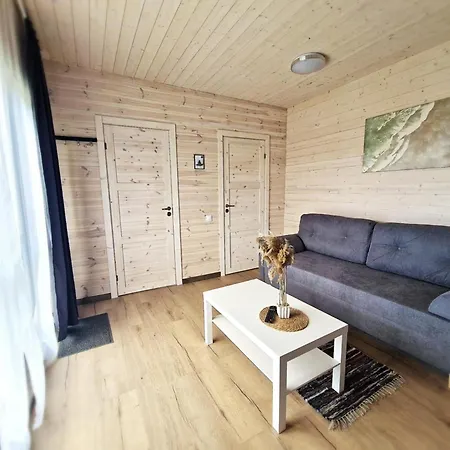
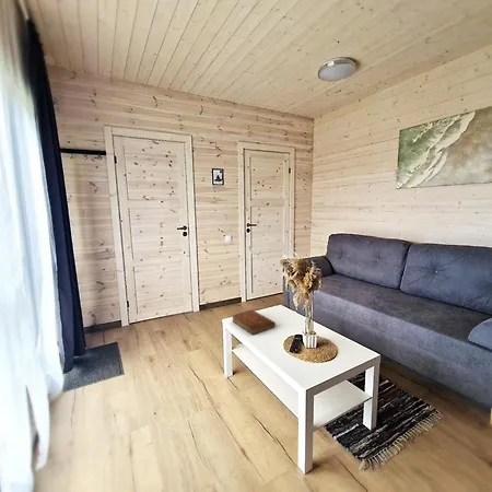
+ bible (253, 320)
